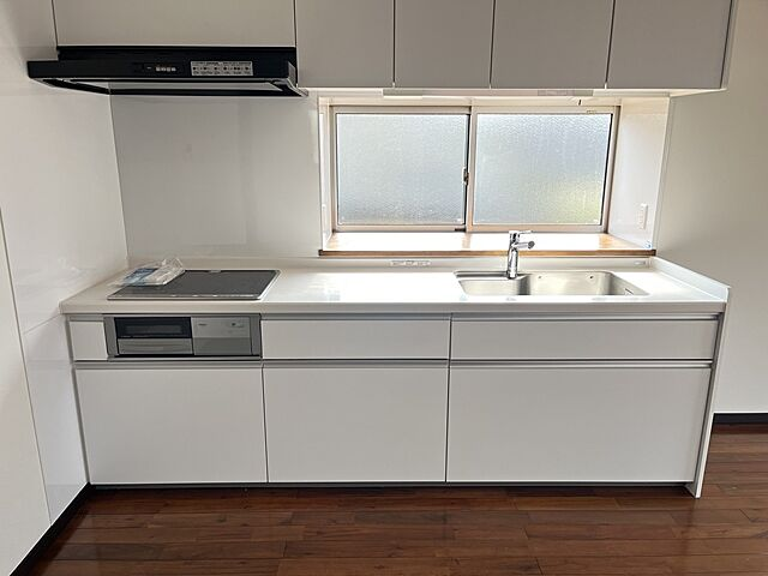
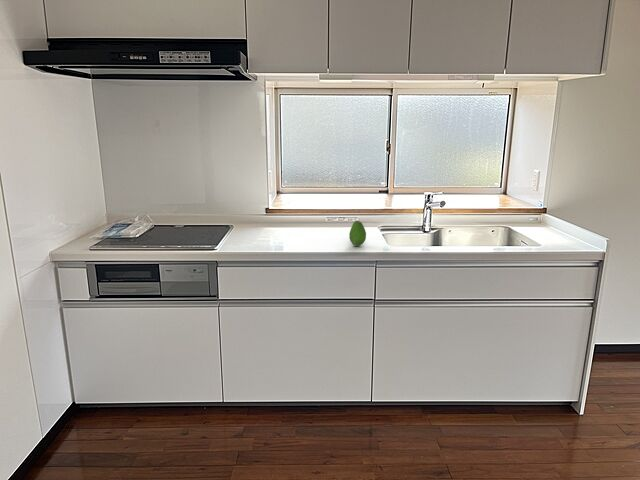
+ fruit (357, 233)
